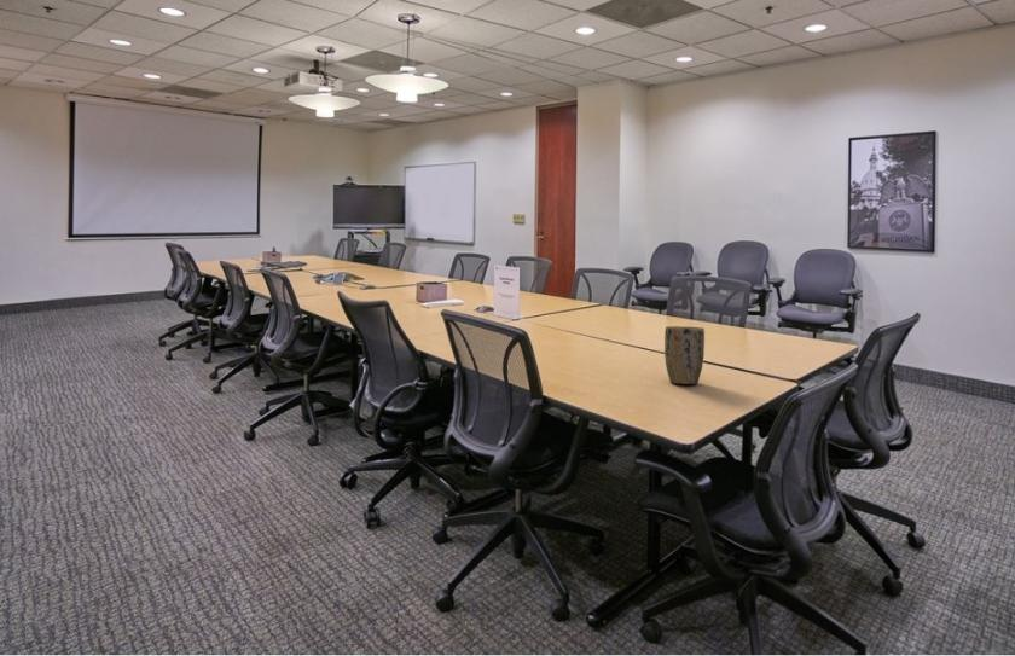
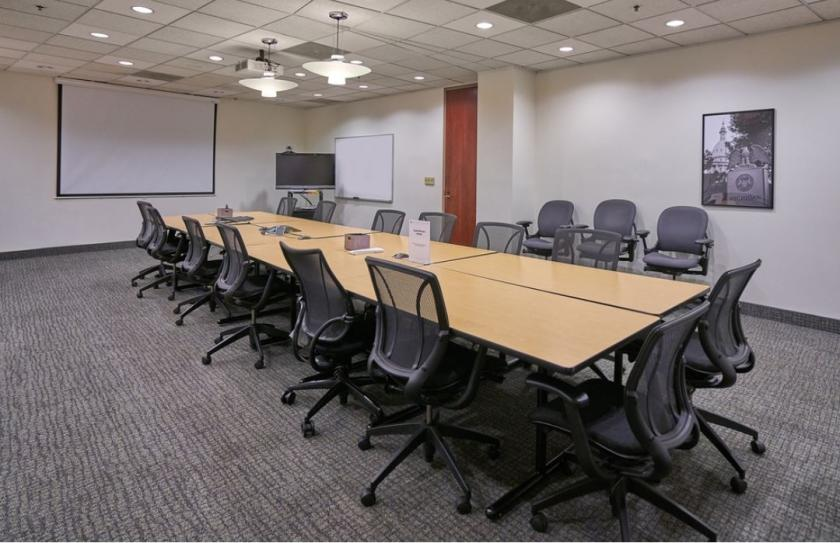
- plant pot (684, 354)
